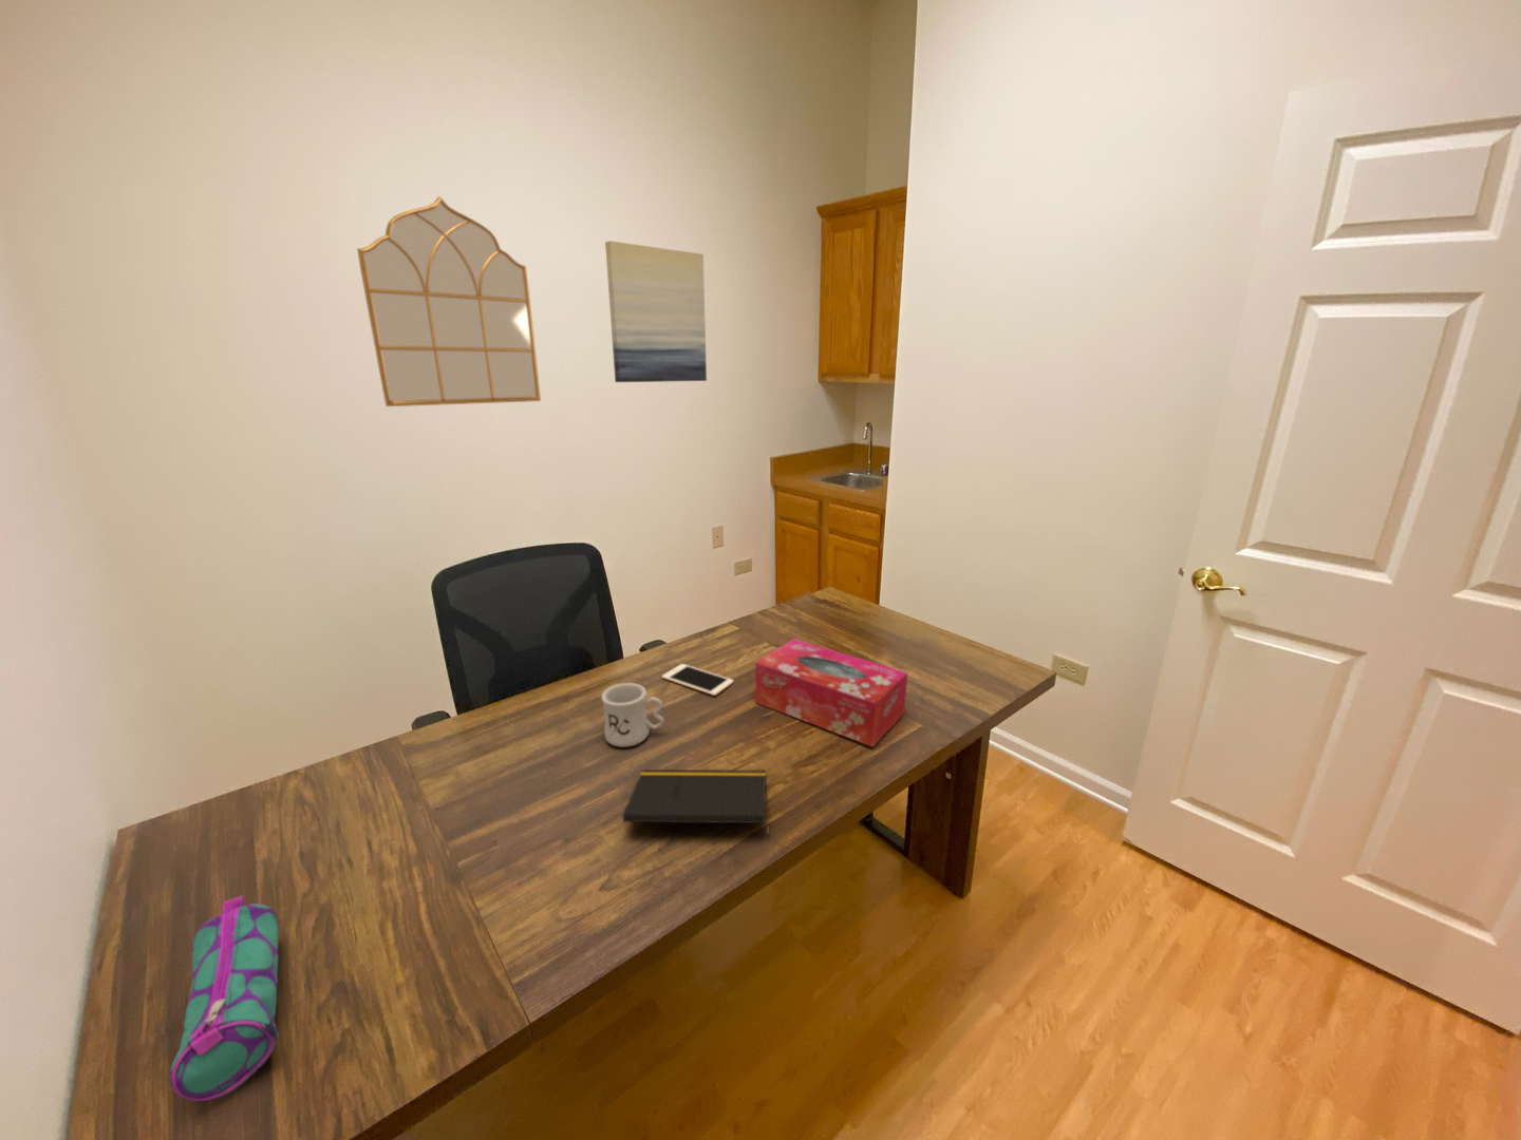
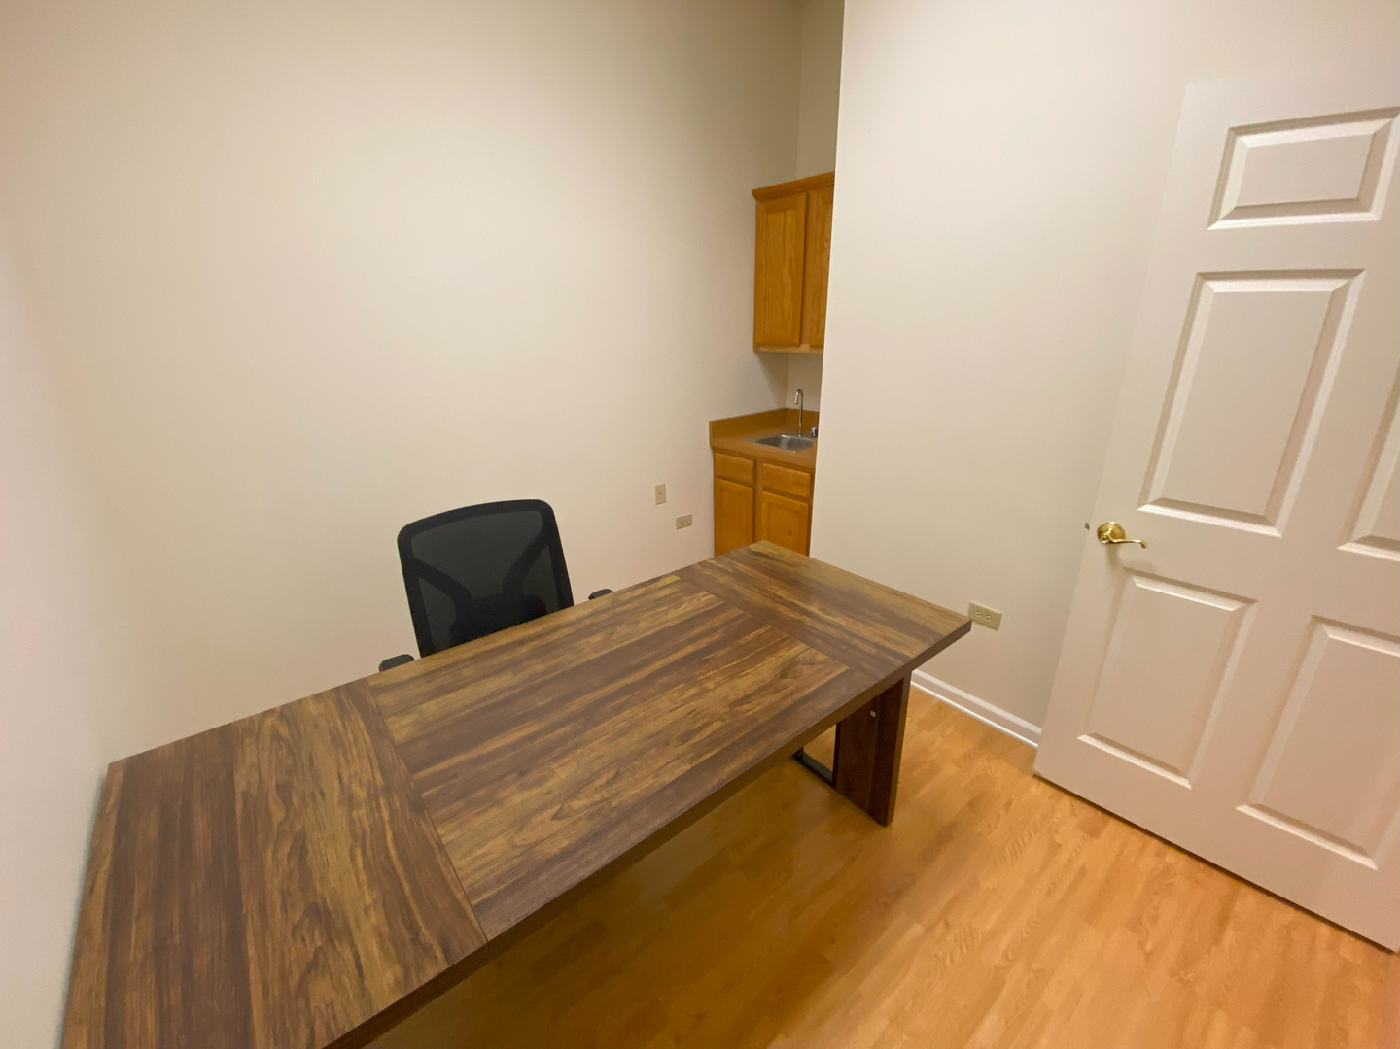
- wall art (659, 316)
- notepad (699, 794)
- mug (632, 715)
- mirror (454, 305)
- tissue box (829, 687)
- cell phone (697, 679)
- pencil case (231, 988)
